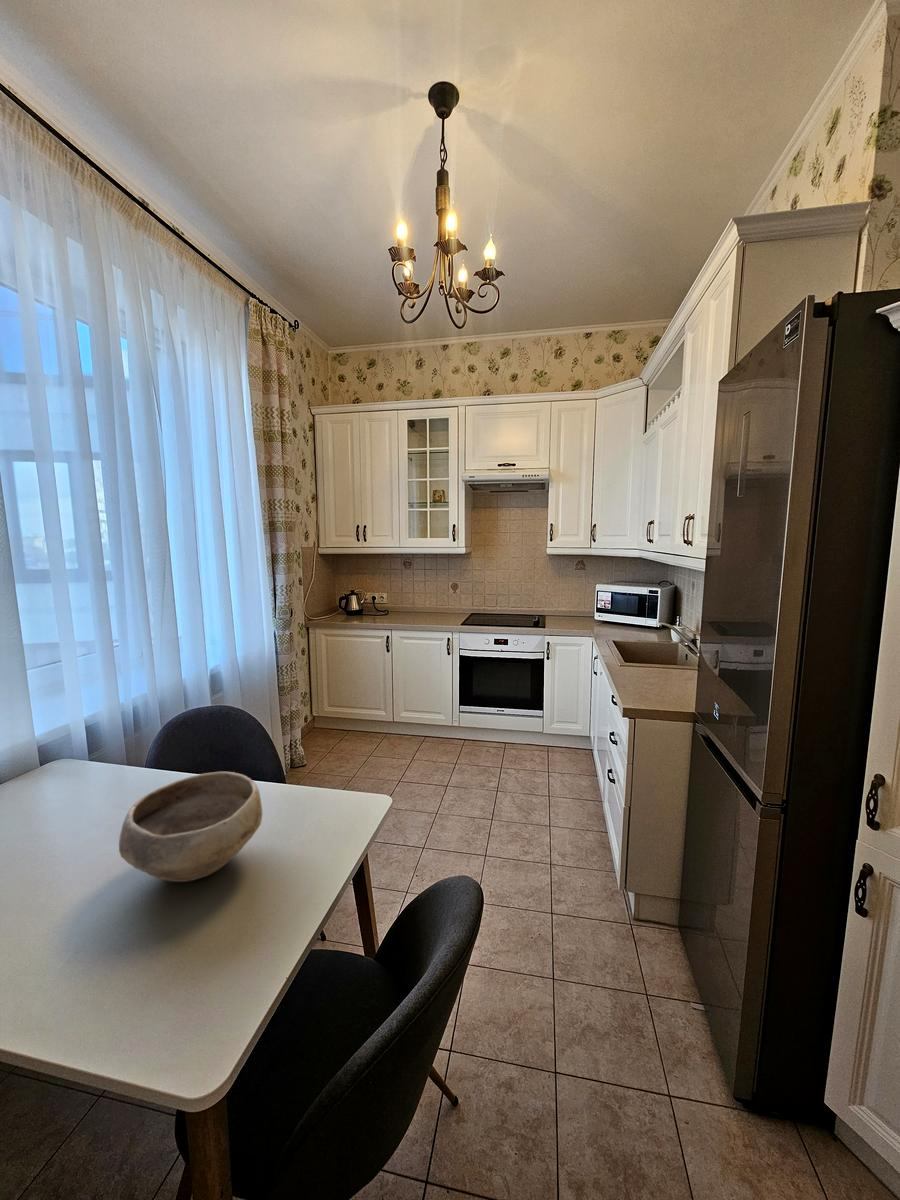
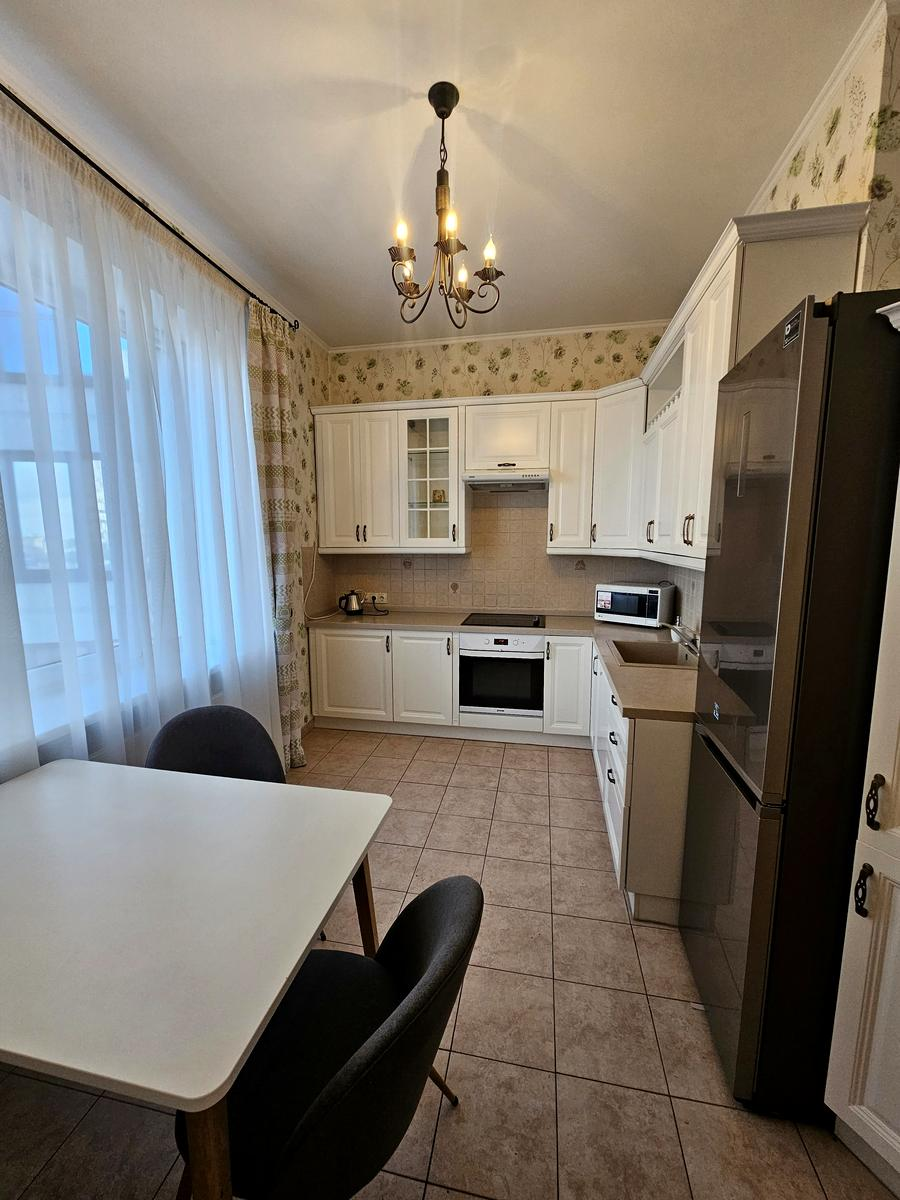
- bowl (195, 832)
